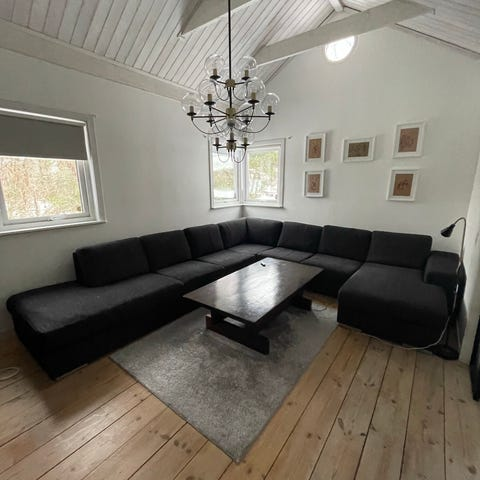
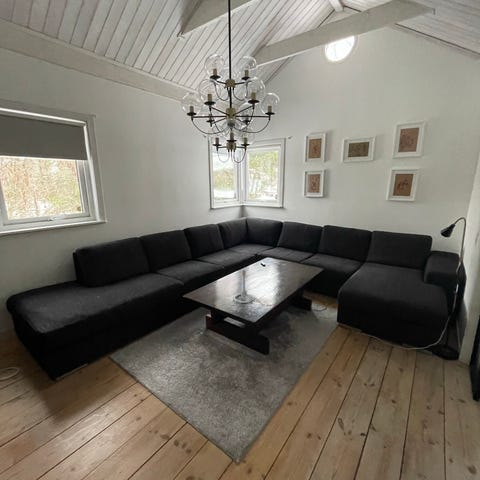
+ lamp base (246, 291)
